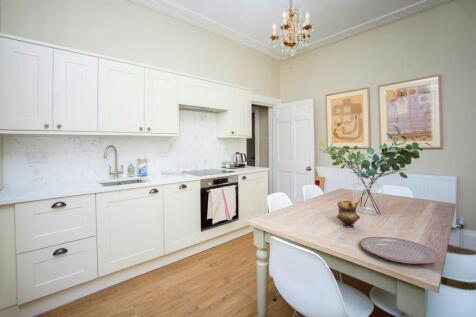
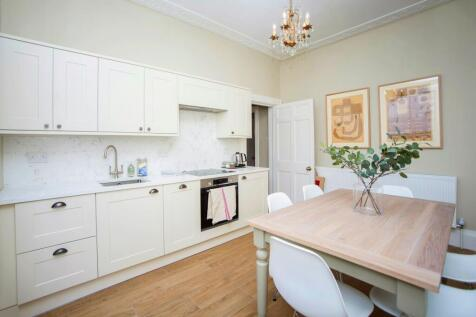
- teapot (348, 211)
- plate (396, 250)
